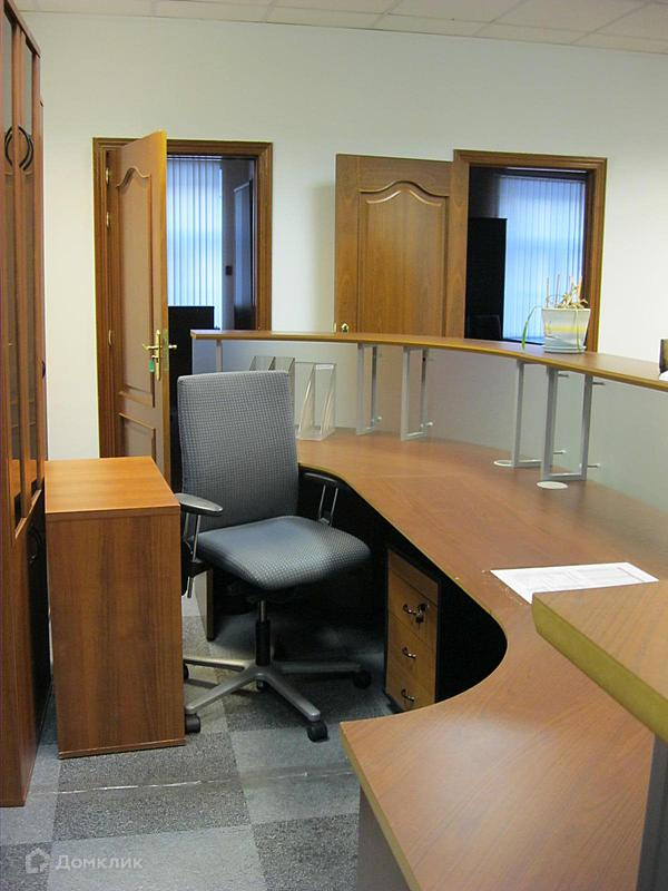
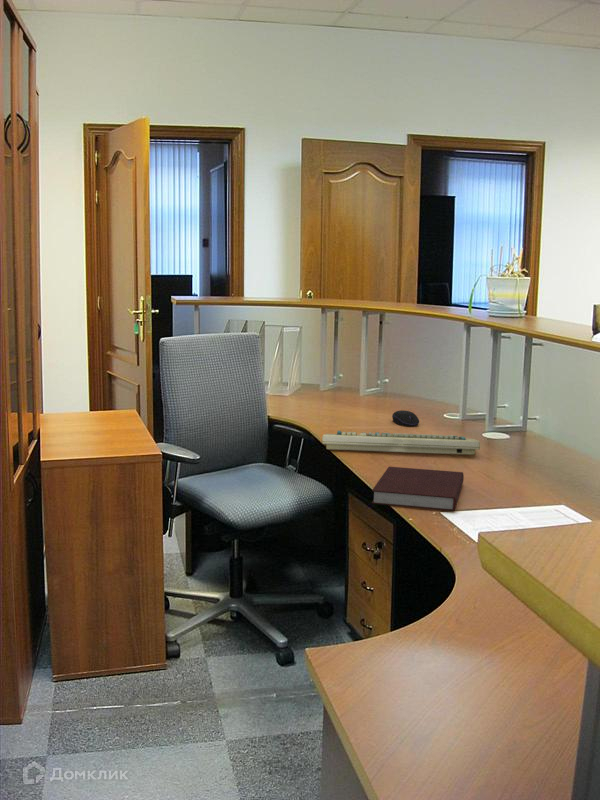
+ computer mouse (405, 417)
+ notebook (419, 487)
+ keyboard (399, 441)
